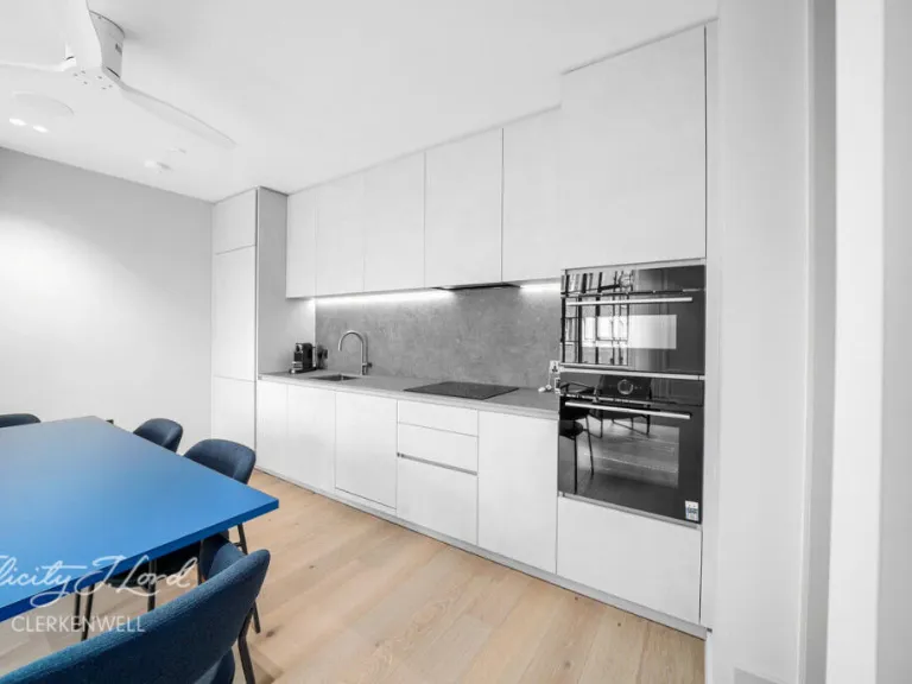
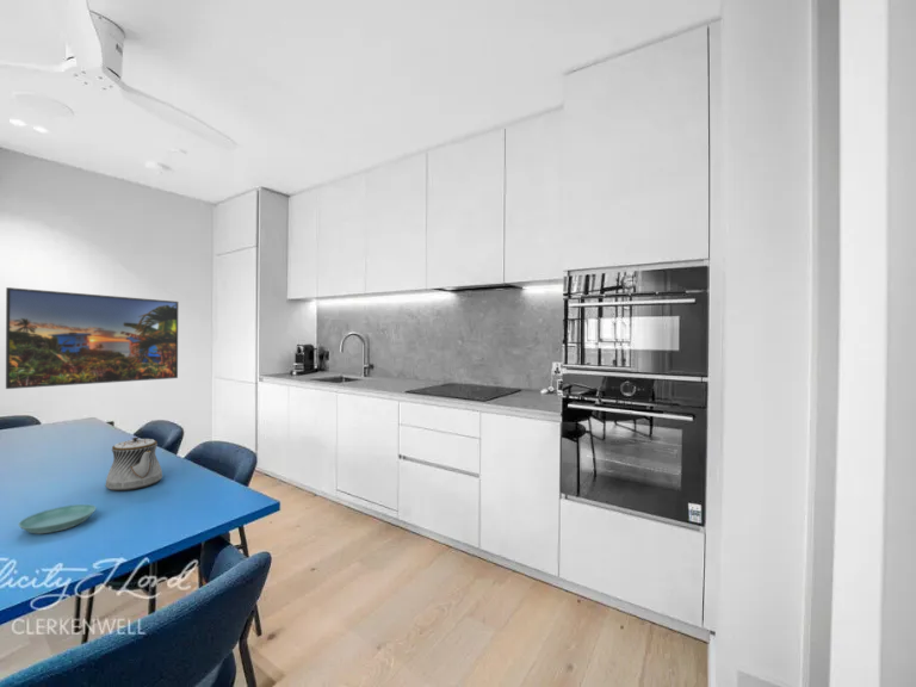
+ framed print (104, 339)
+ teapot (135, 460)
+ saucer (58, 519)
